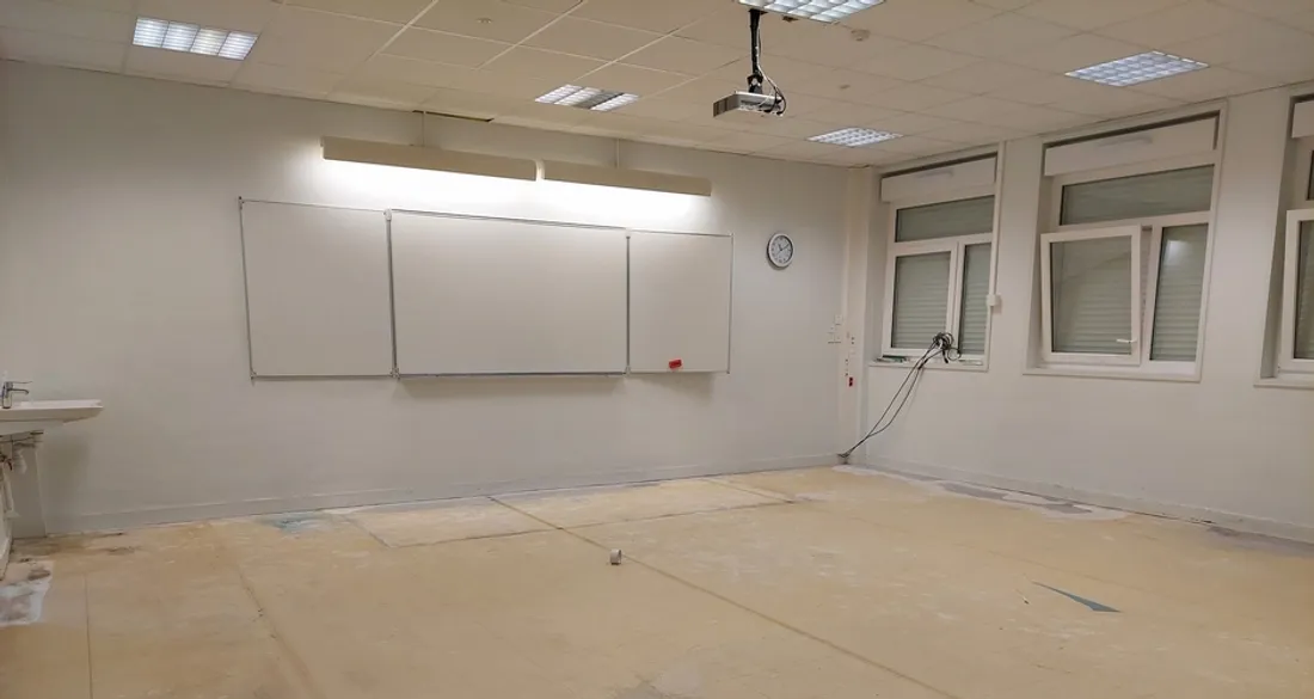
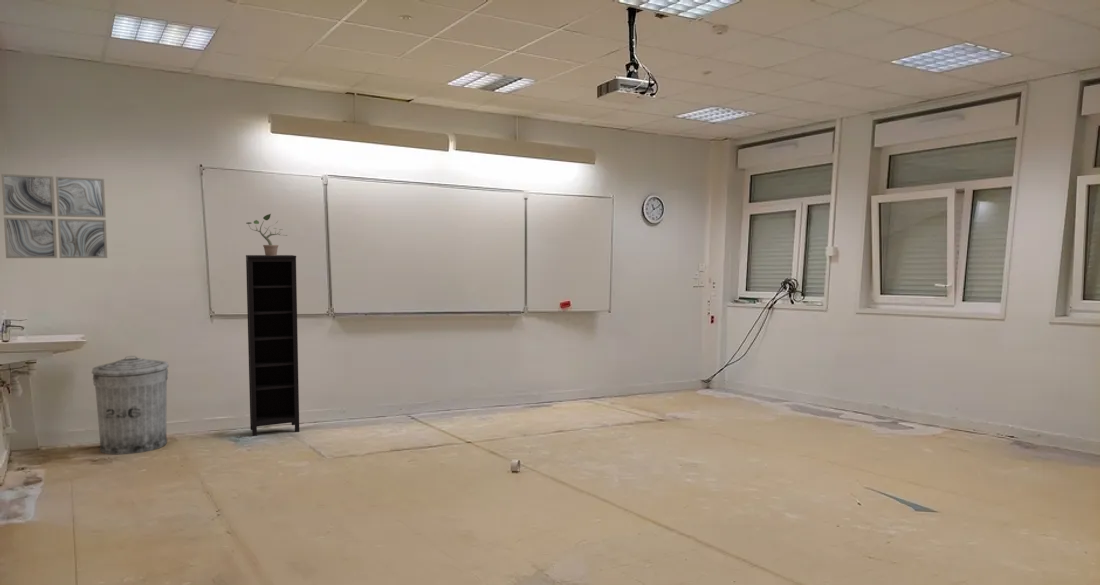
+ wall art (58, 216)
+ trash can (132, 401)
+ potted plant (268, 235)
+ bookcase (272, 343)
